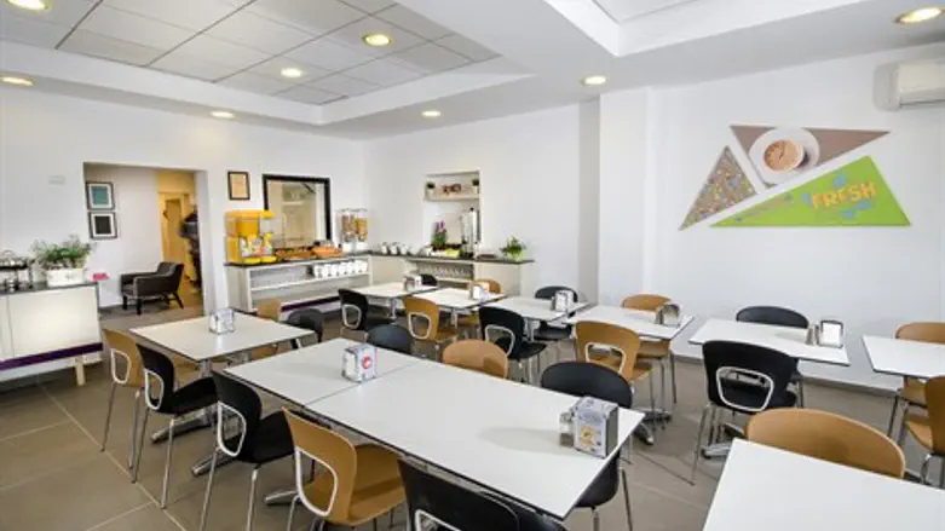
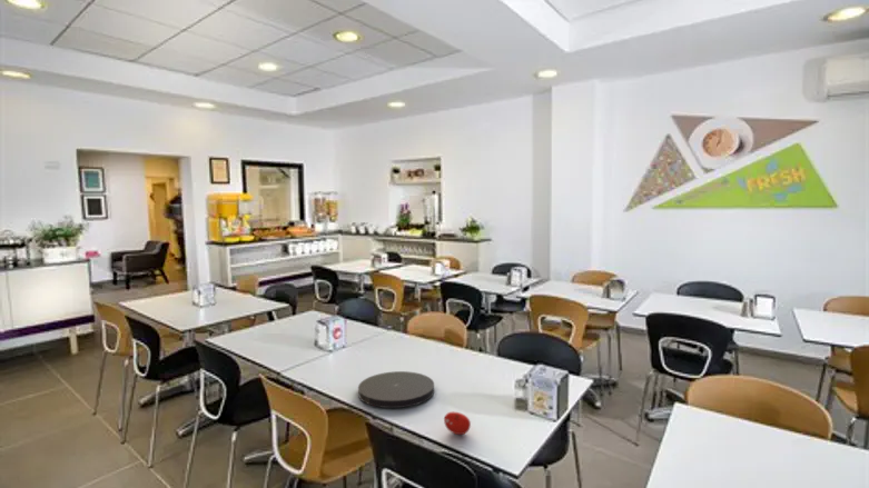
+ plate (396, 388)
+ fruit (457, 422)
